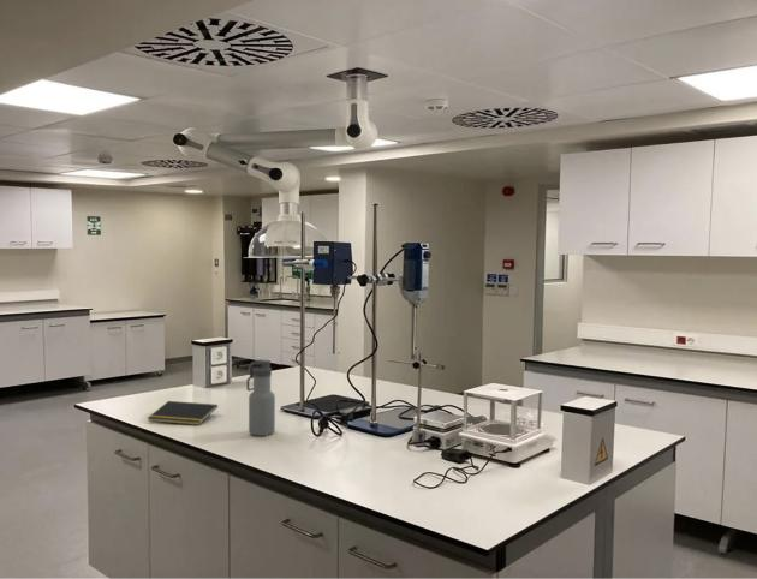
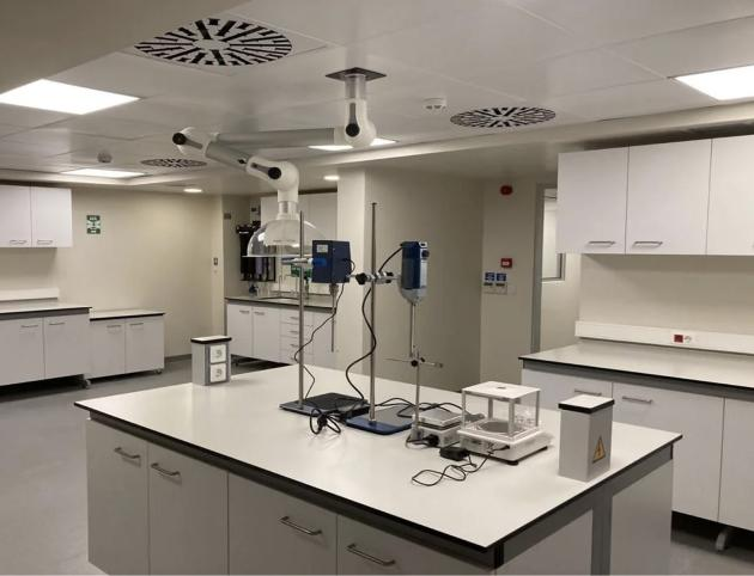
- notepad (183, 412)
- water bottle (261, 396)
